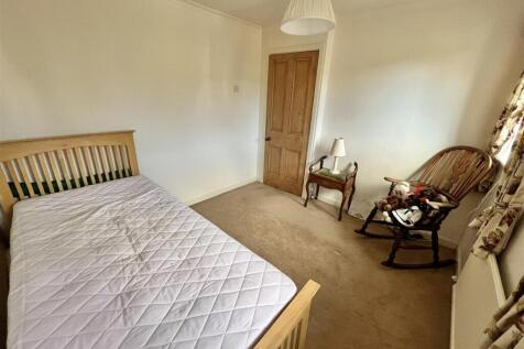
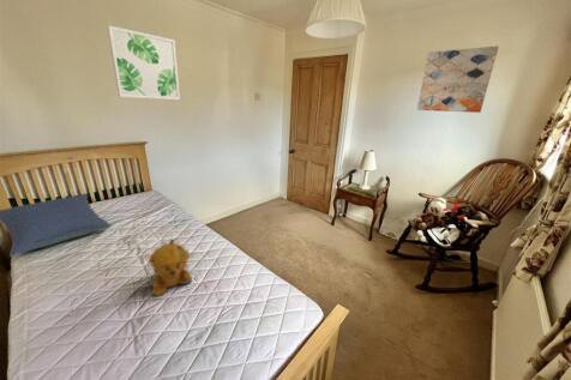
+ wall art (148, 67)
+ wall art (453, 82)
+ pillow (54, 219)
+ stuffed bear (170, 264)
